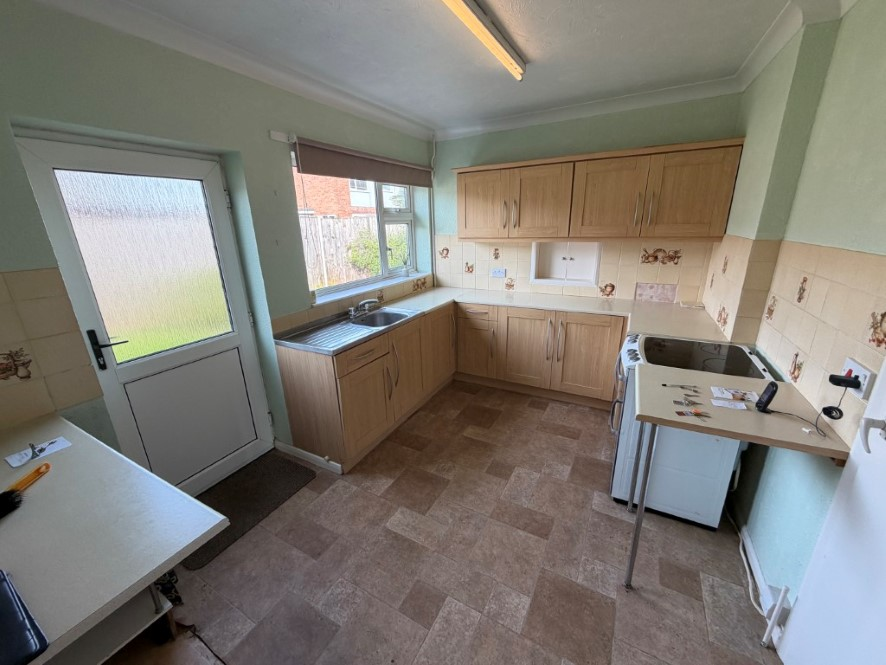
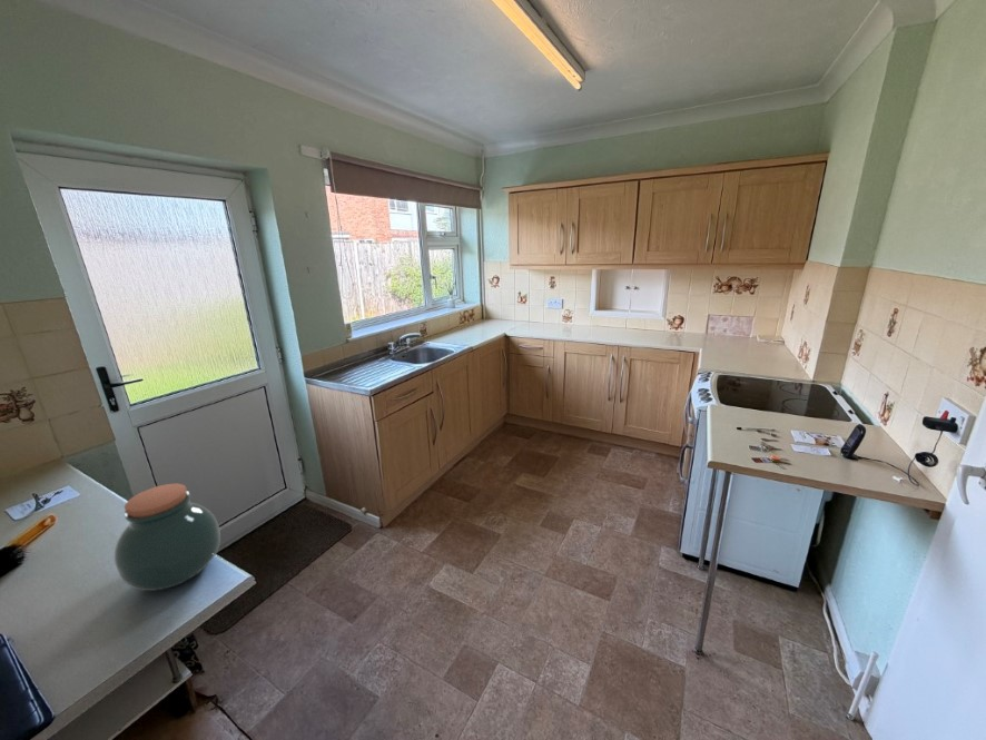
+ jar (167, 535)
